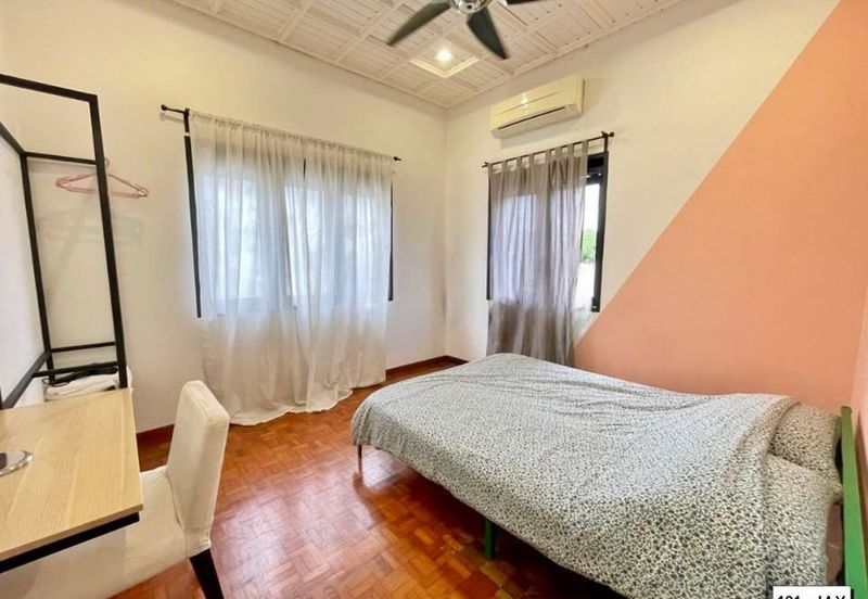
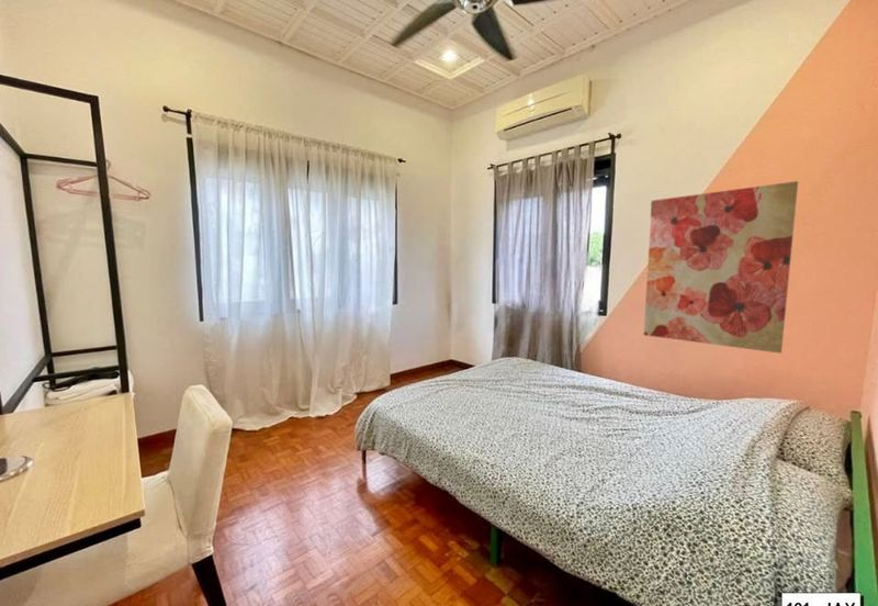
+ wall art (710, 269)
